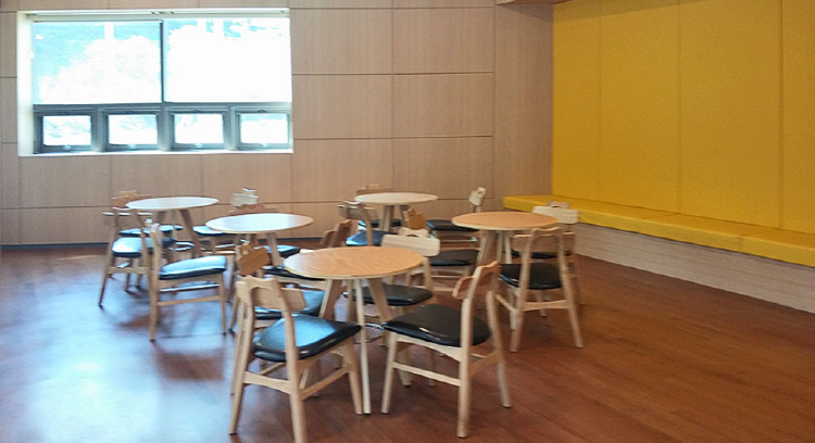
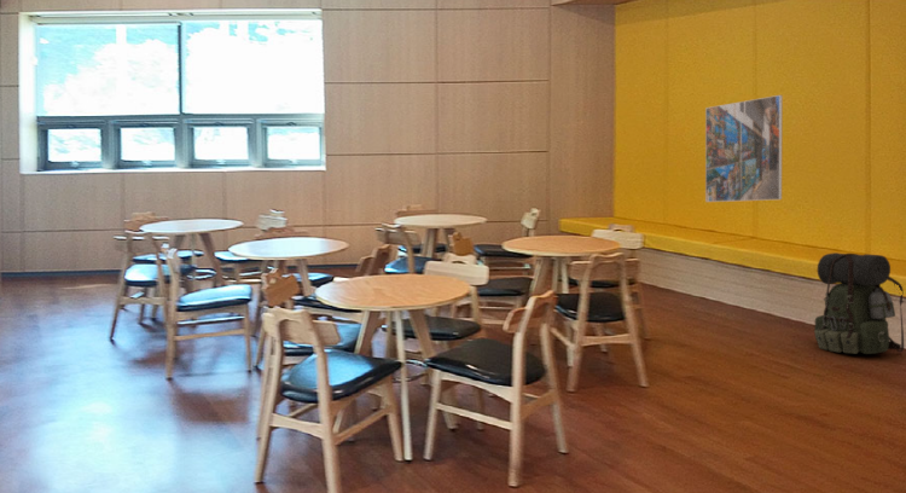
+ backpack (859, 301)
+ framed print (742, 151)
